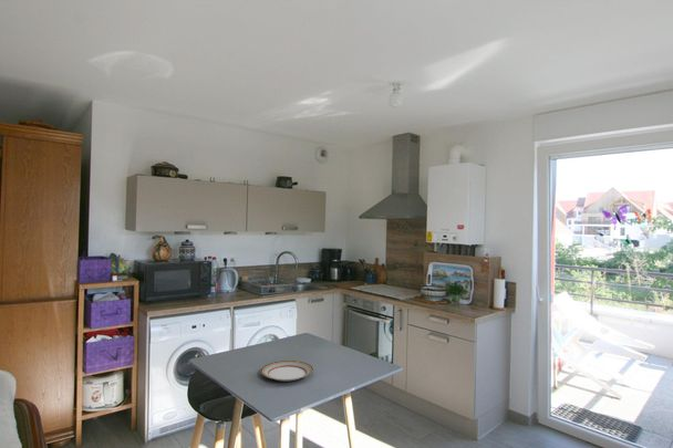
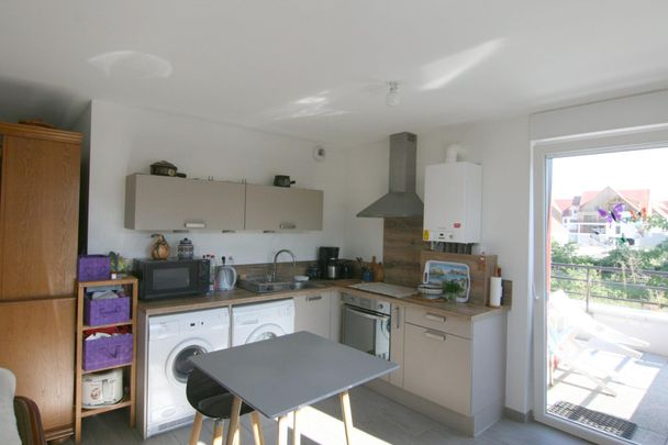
- plate (287, 372)
